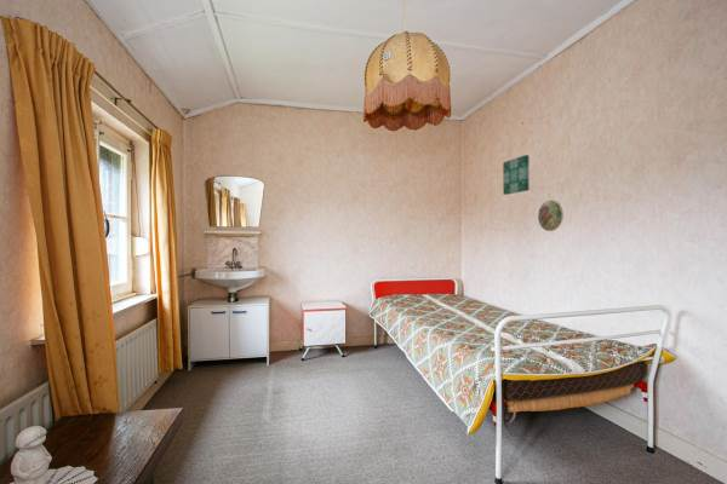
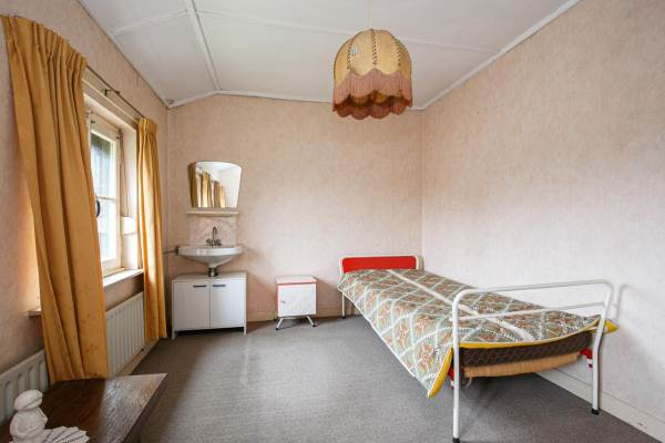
- decorative plate (549, 215)
- wall art (515, 175)
